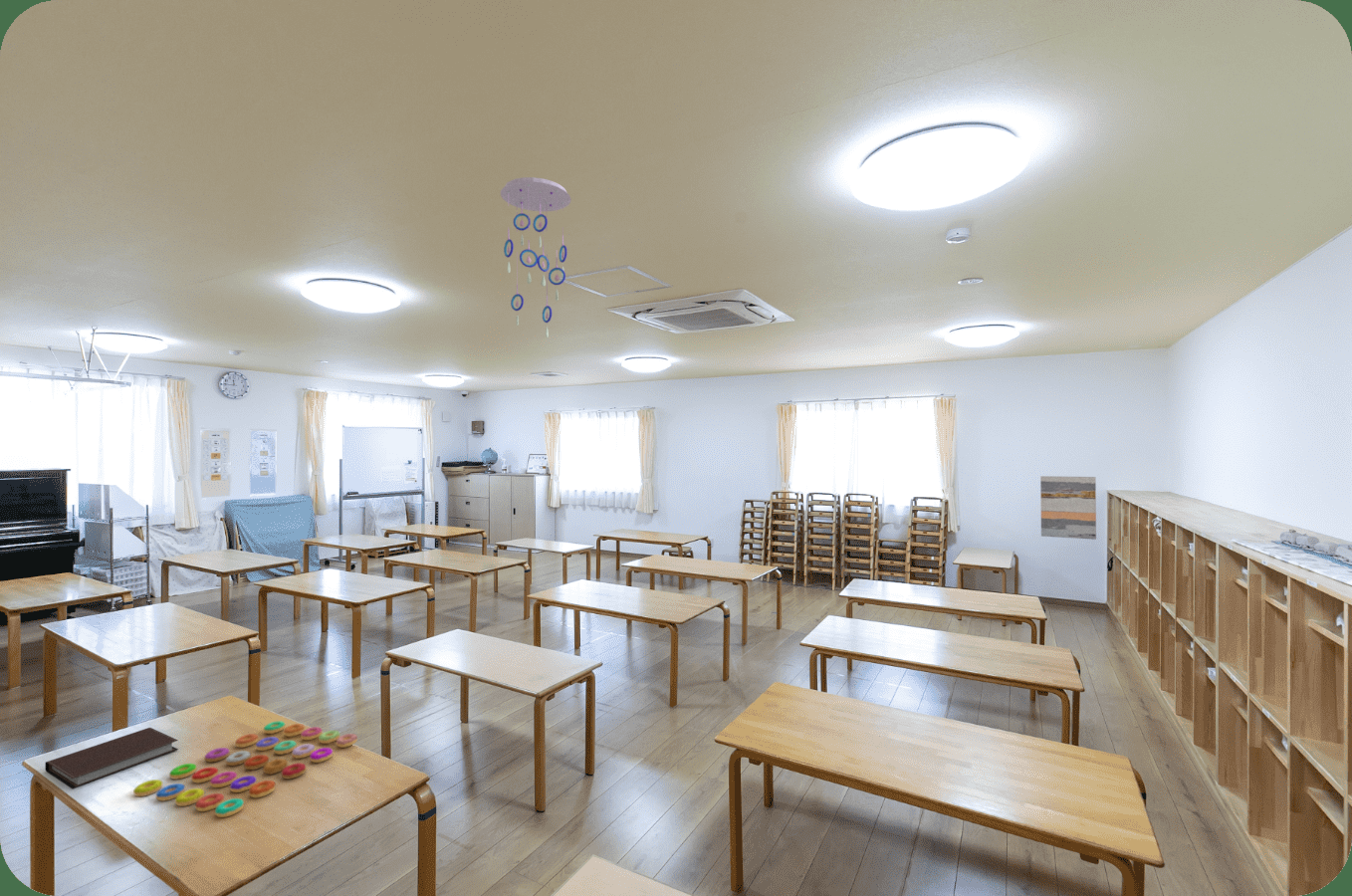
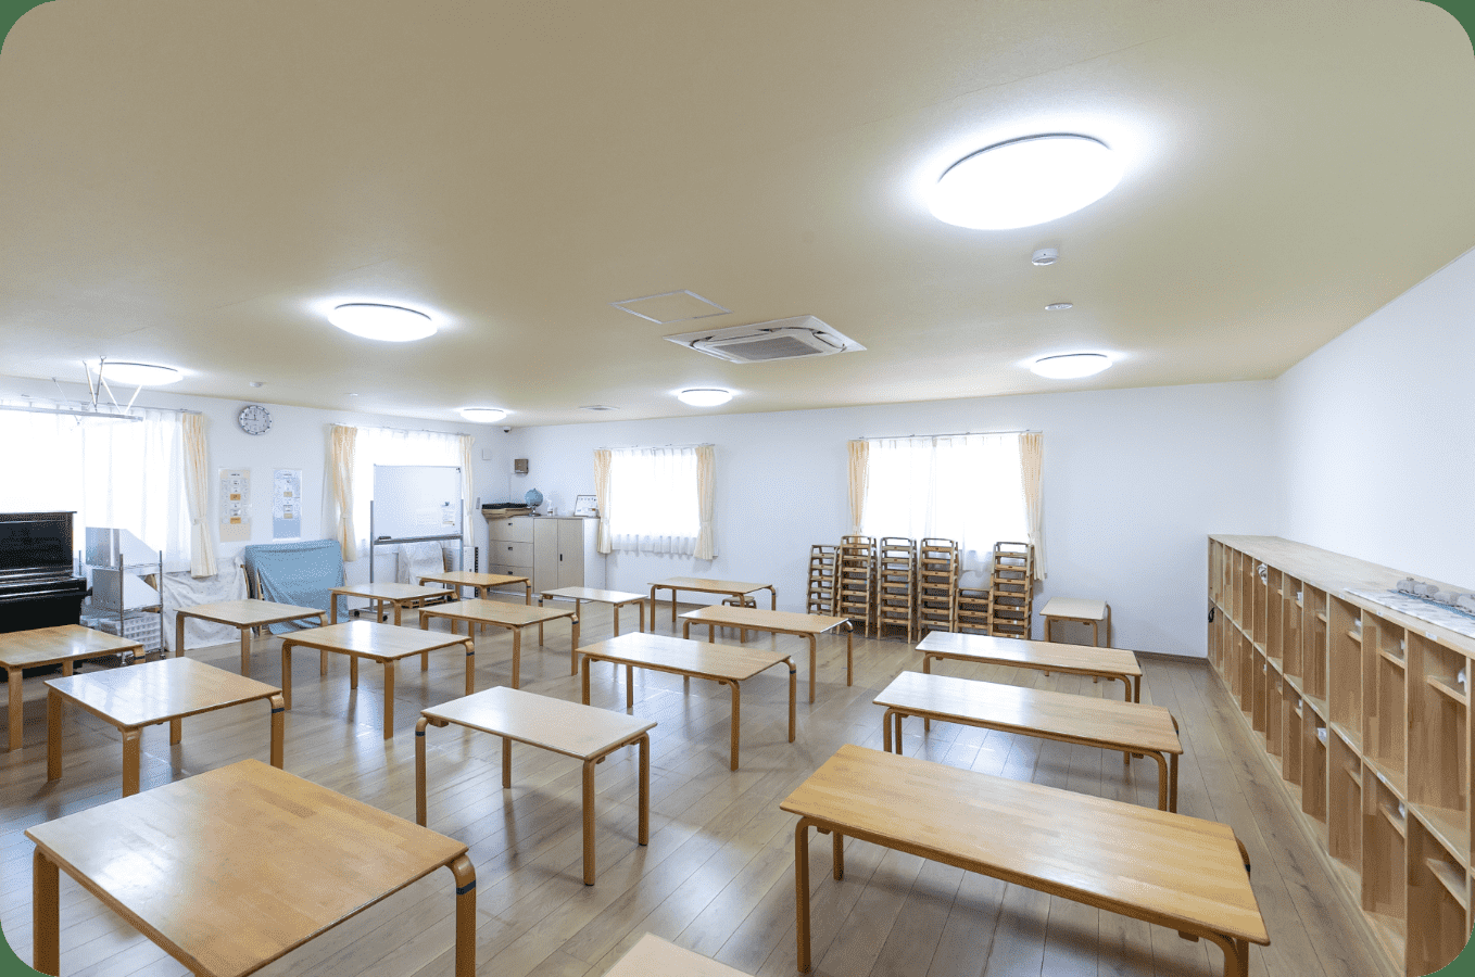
- board game (255, 762)
- ceiling mobile (536, 263)
- wall art (1067, 507)
- notebook (113, 755)
